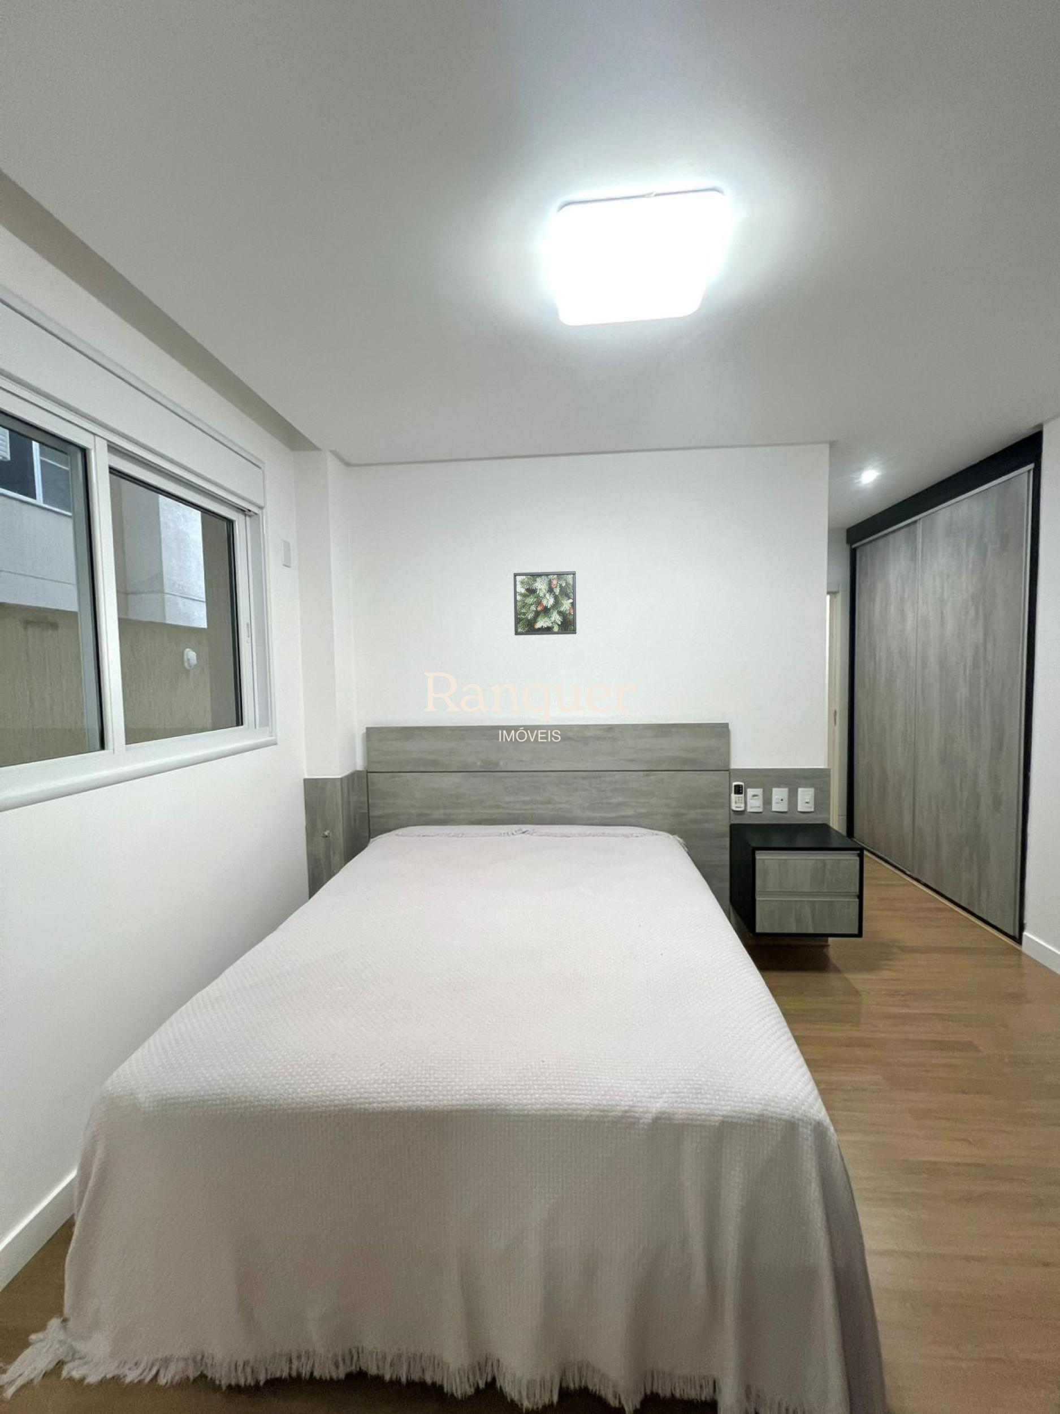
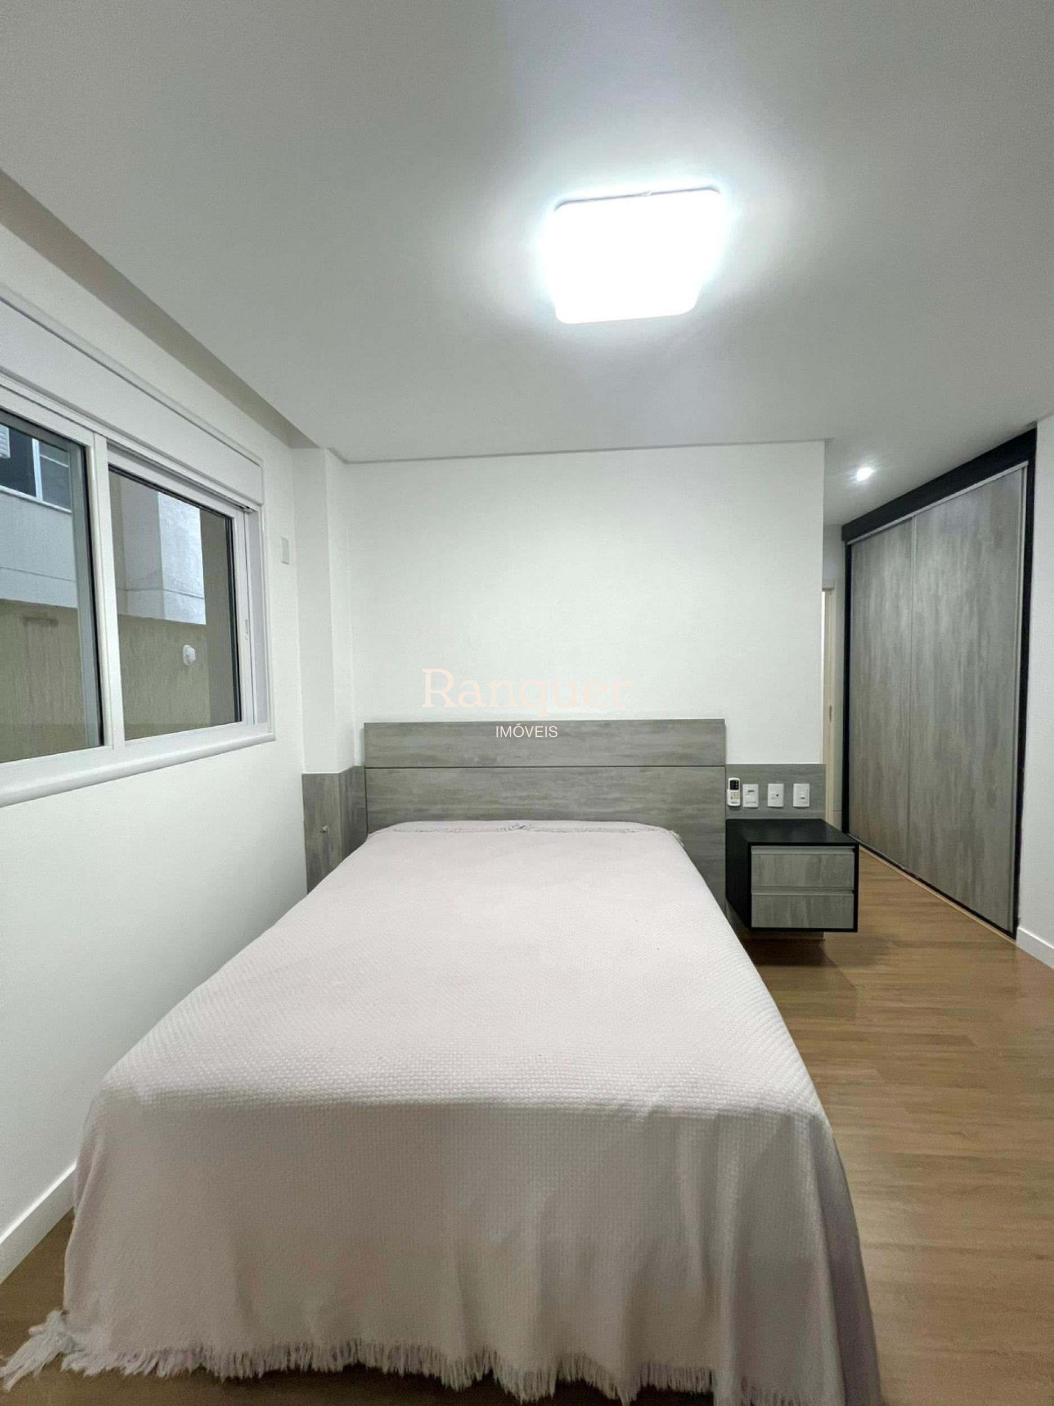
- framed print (544, 603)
